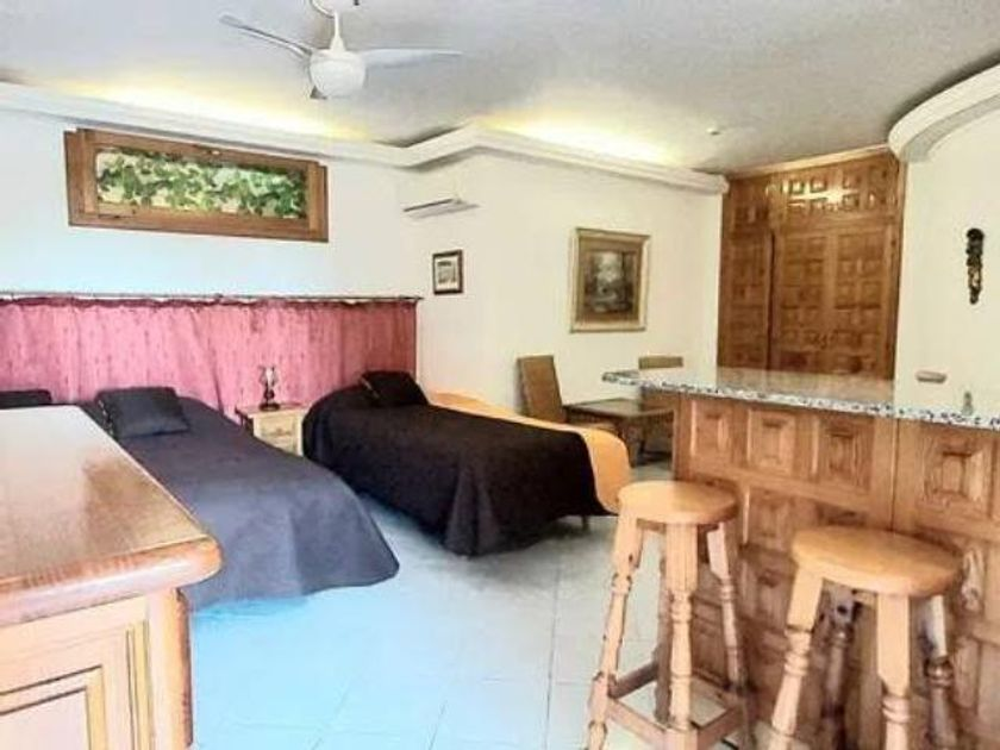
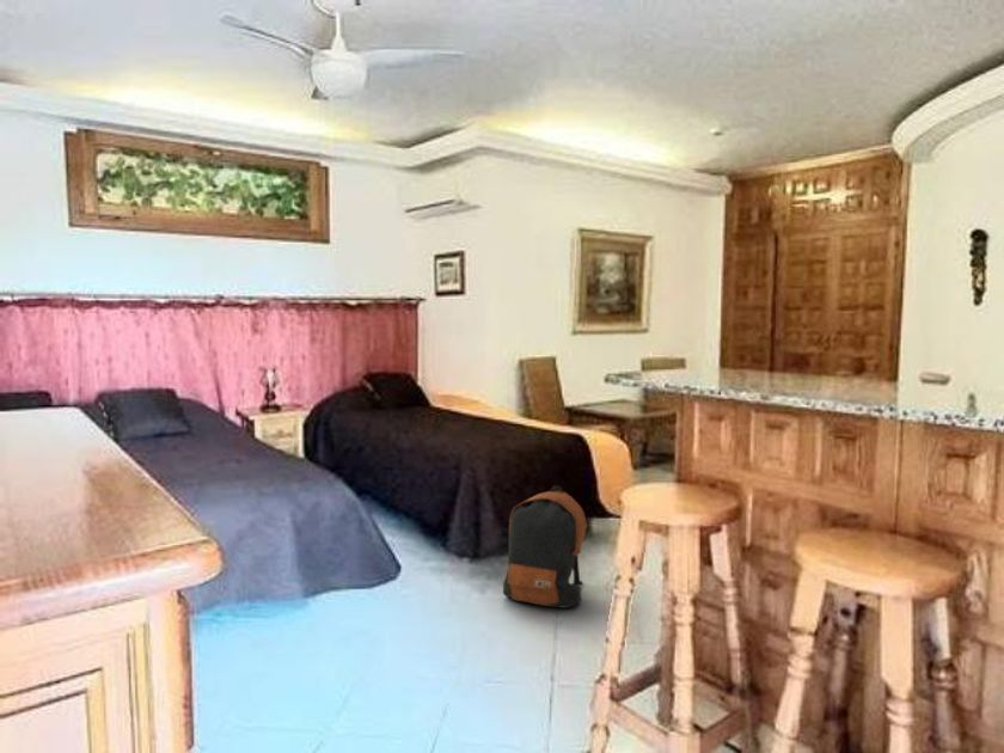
+ backpack (547, 541)
